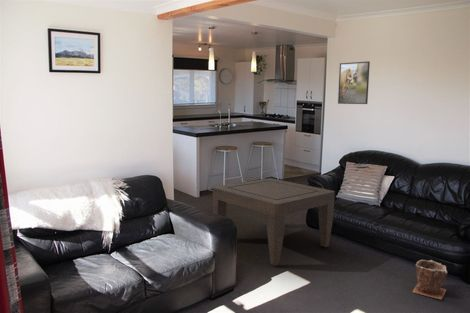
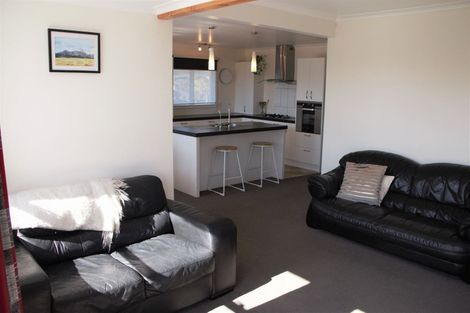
- coffee table (272, 216)
- plant pot (430, 277)
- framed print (353, 83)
